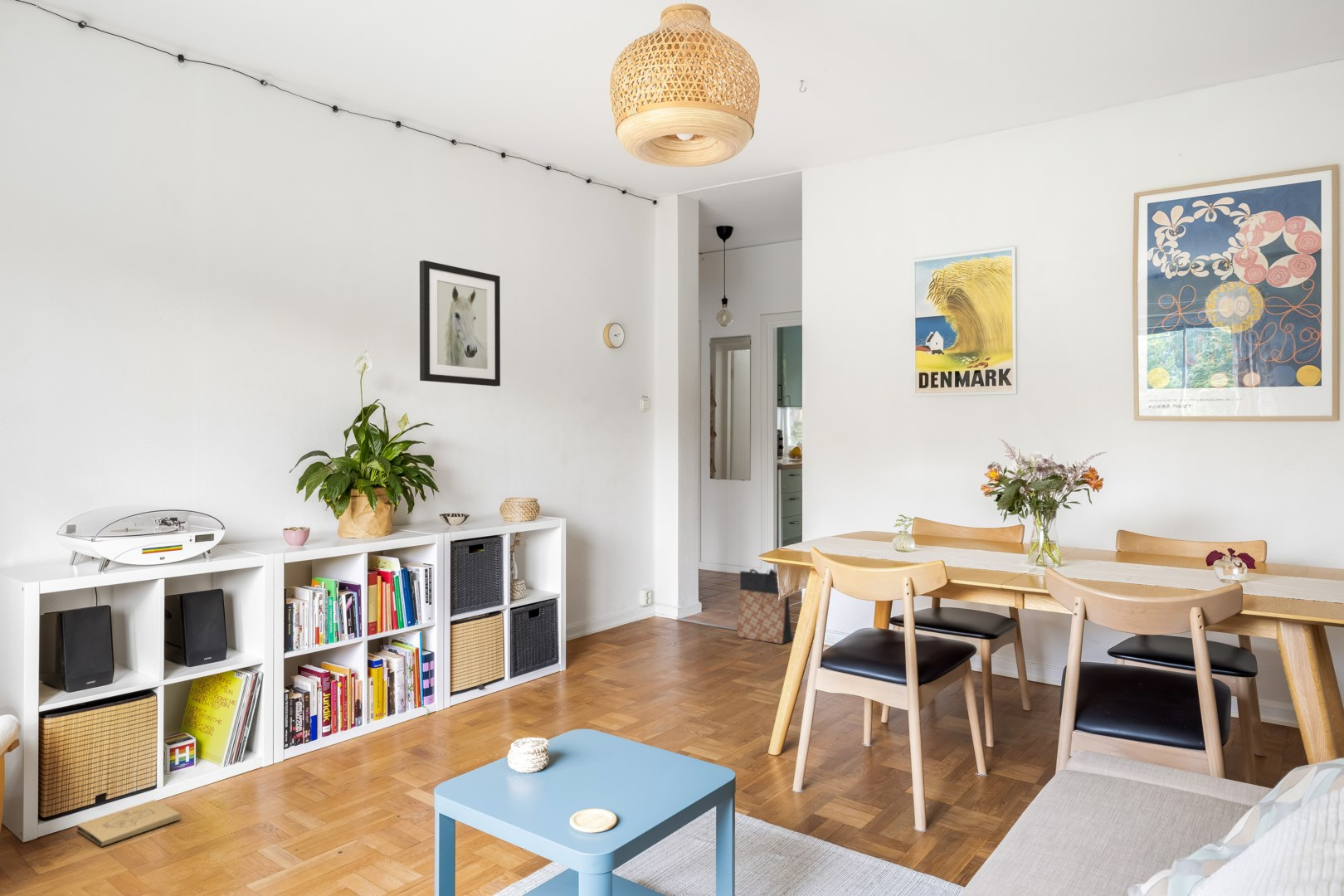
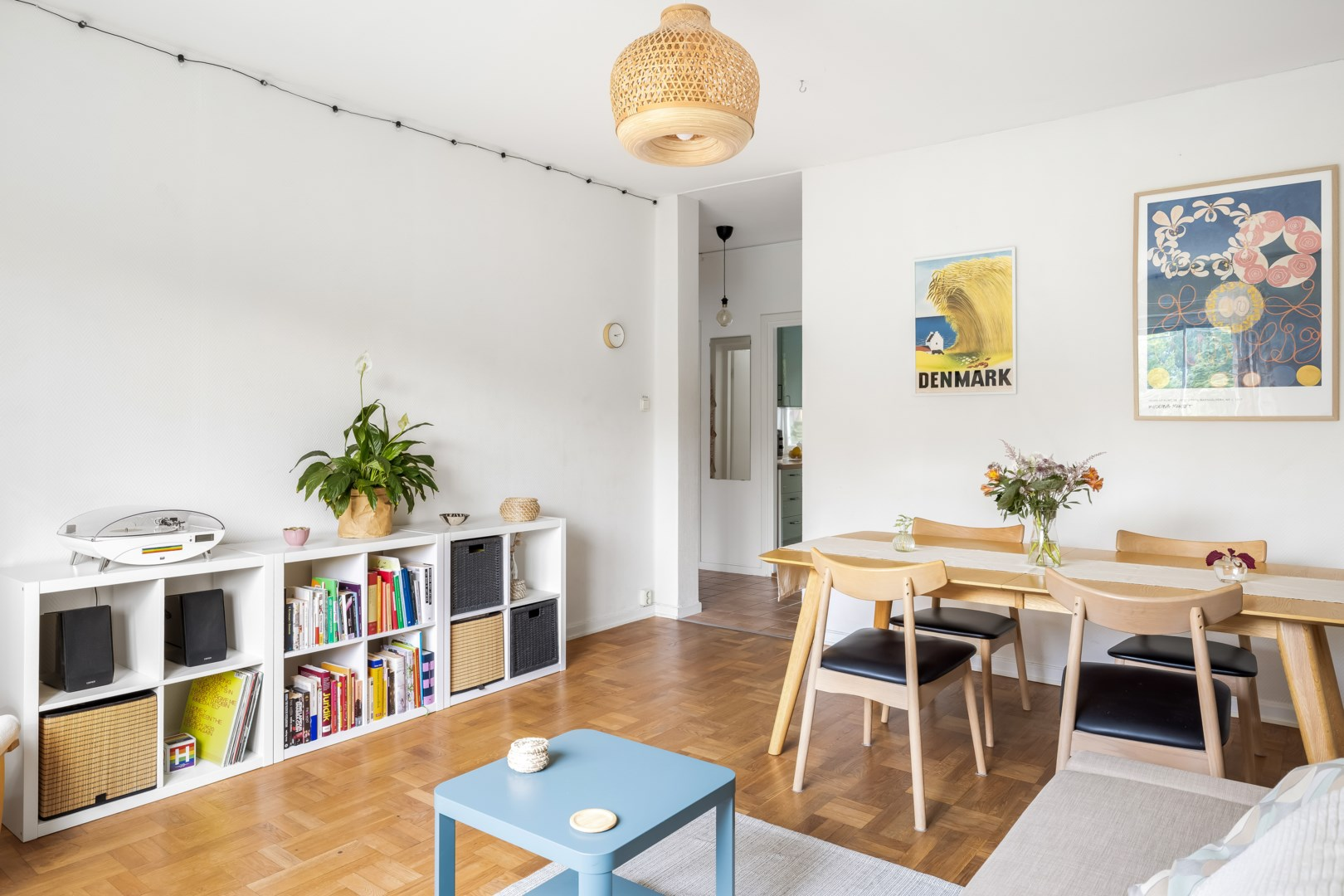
- bag (762, 603)
- wall art (461, 326)
- box (129, 821)
